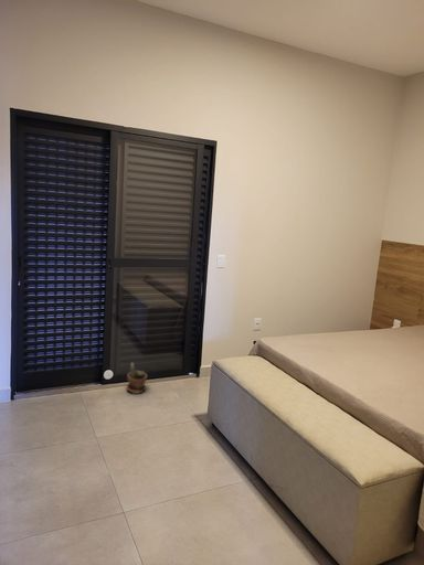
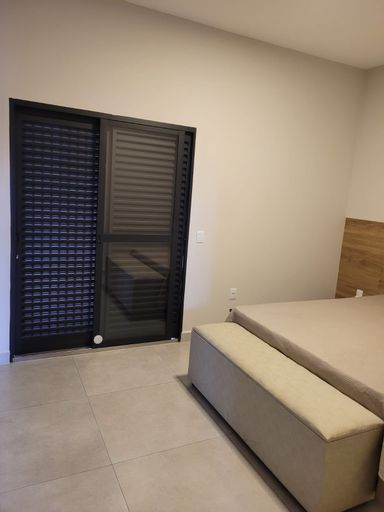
- potted plant (137, 375)
